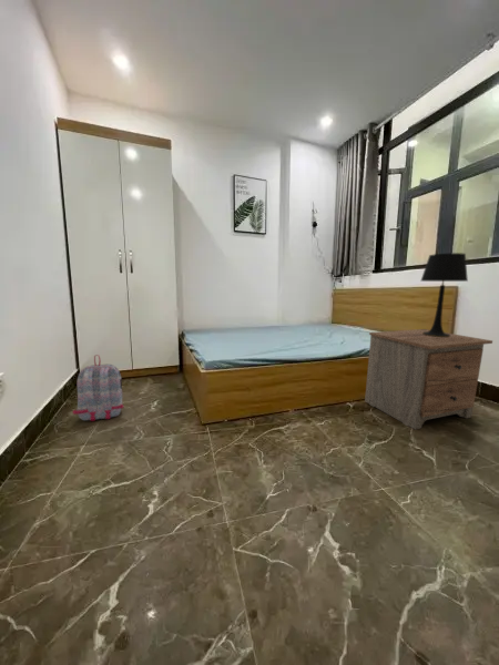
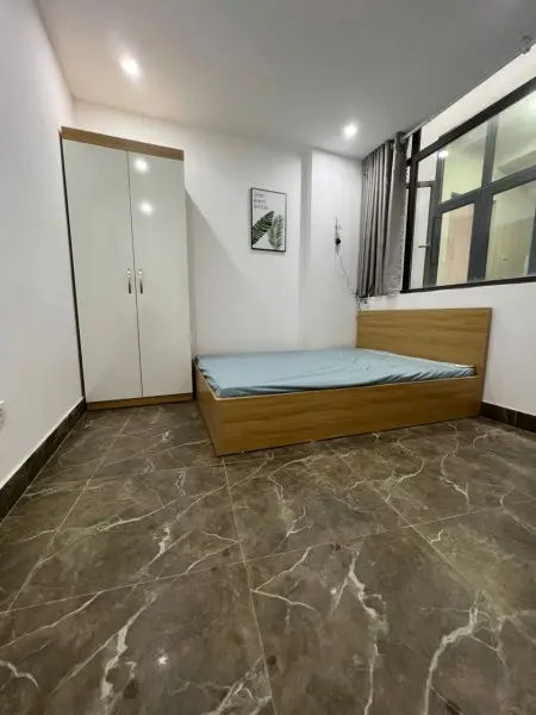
- nightstand (421, 374)
- table lamp (440, 295)
- backpack (98, 386)
